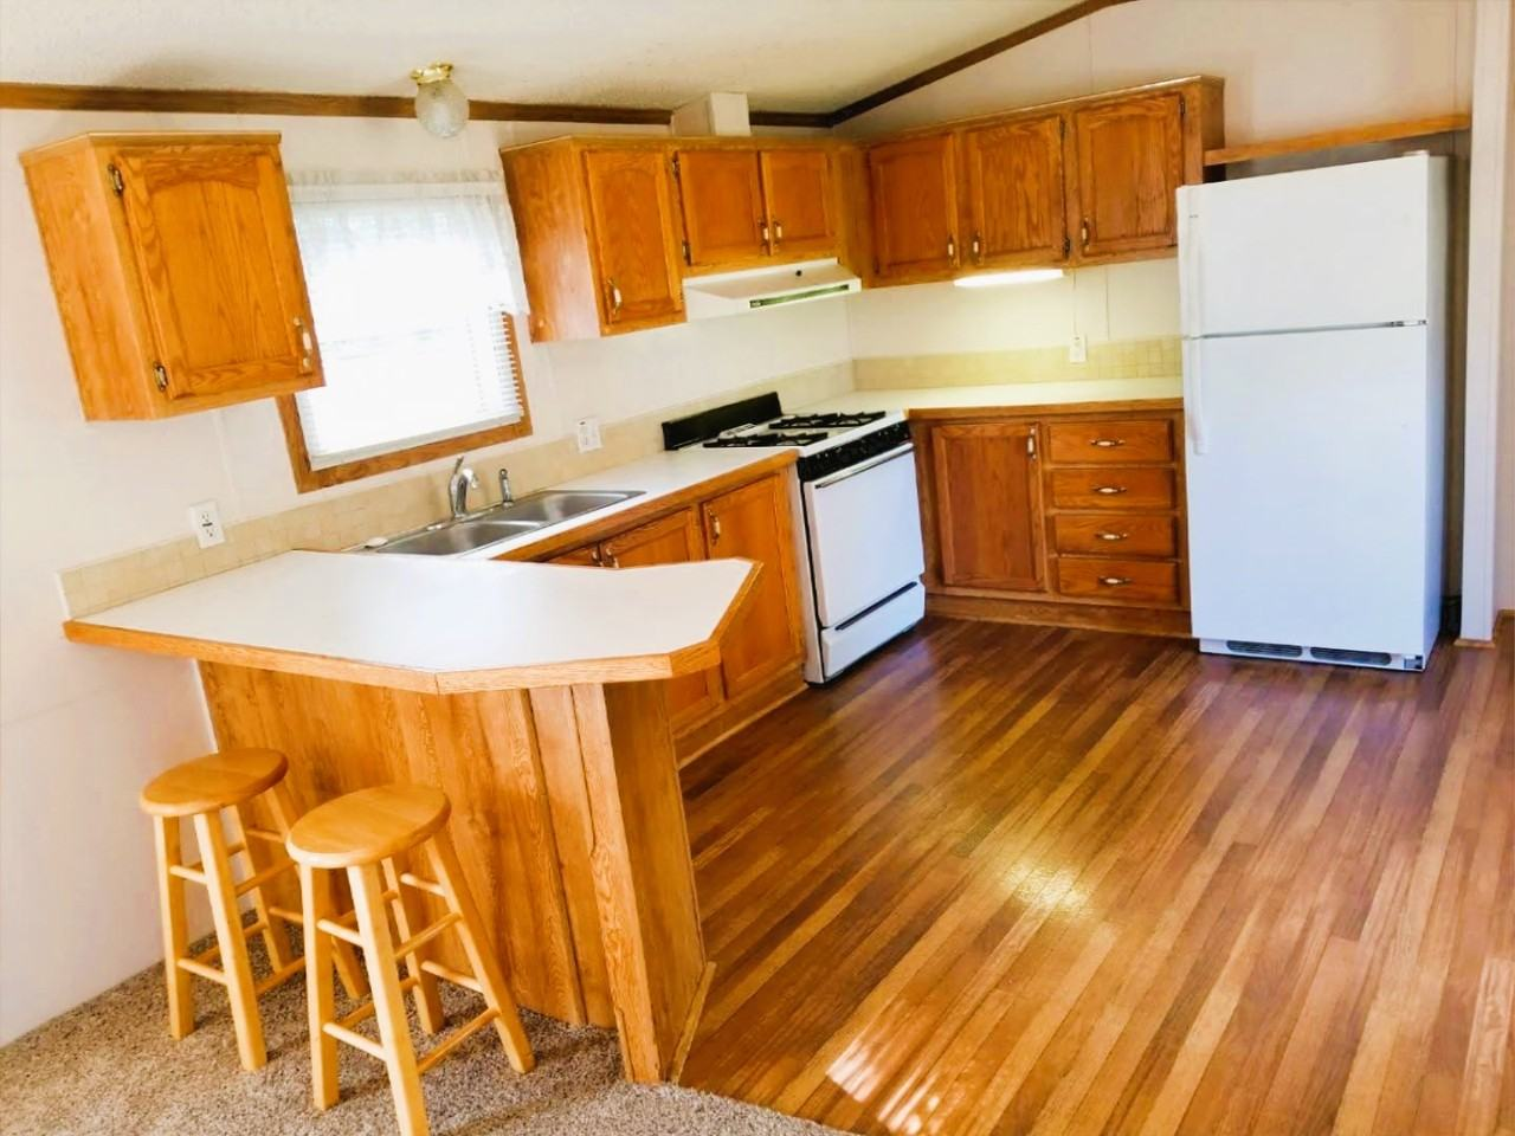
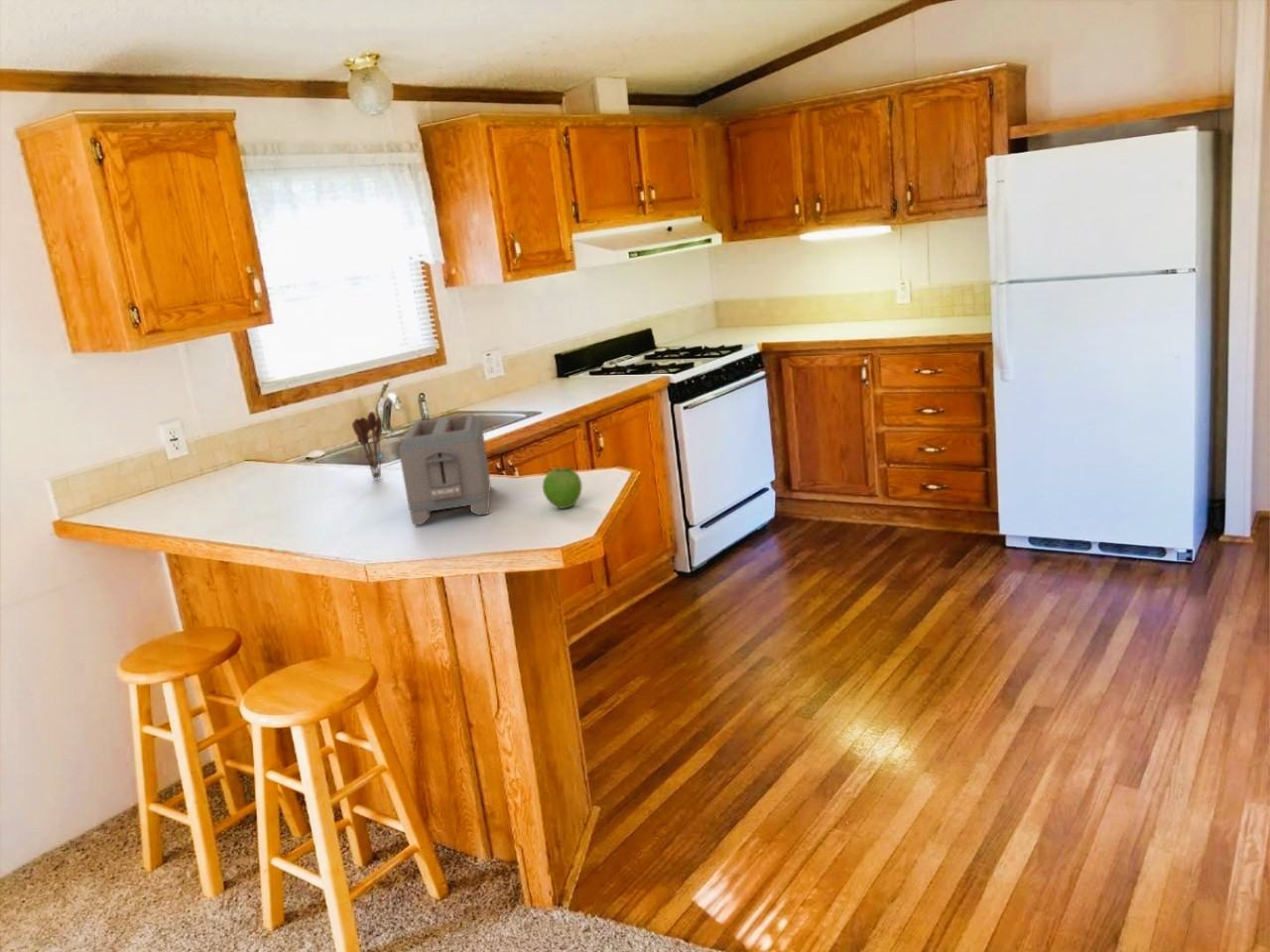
+ fruit (562, 486)
+ utensil holder (369, 444)
+ toaster (446, 467)
